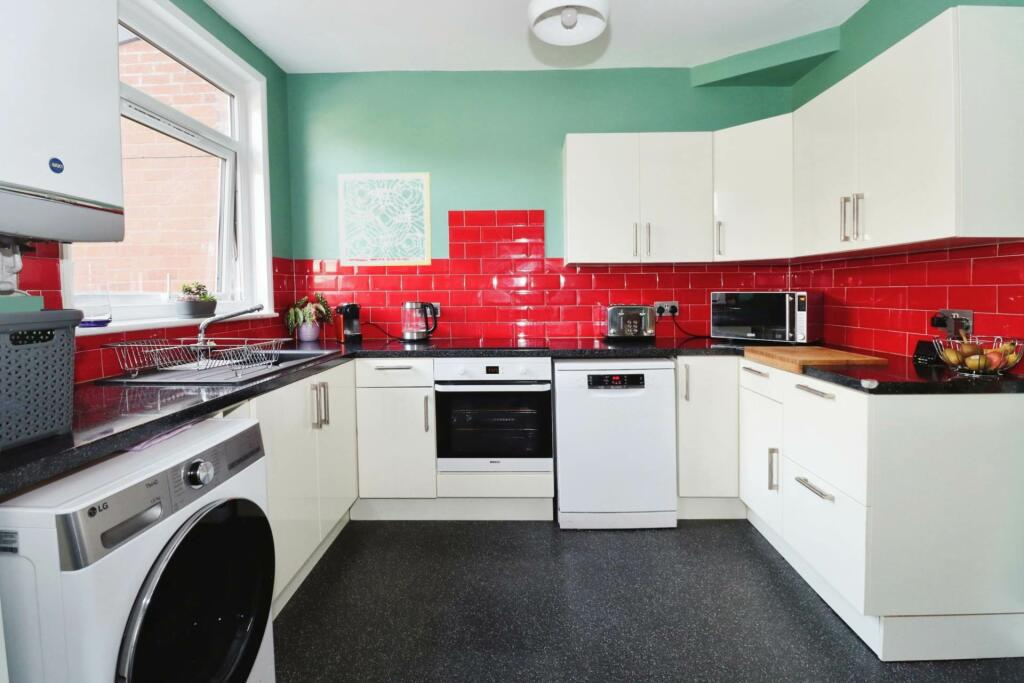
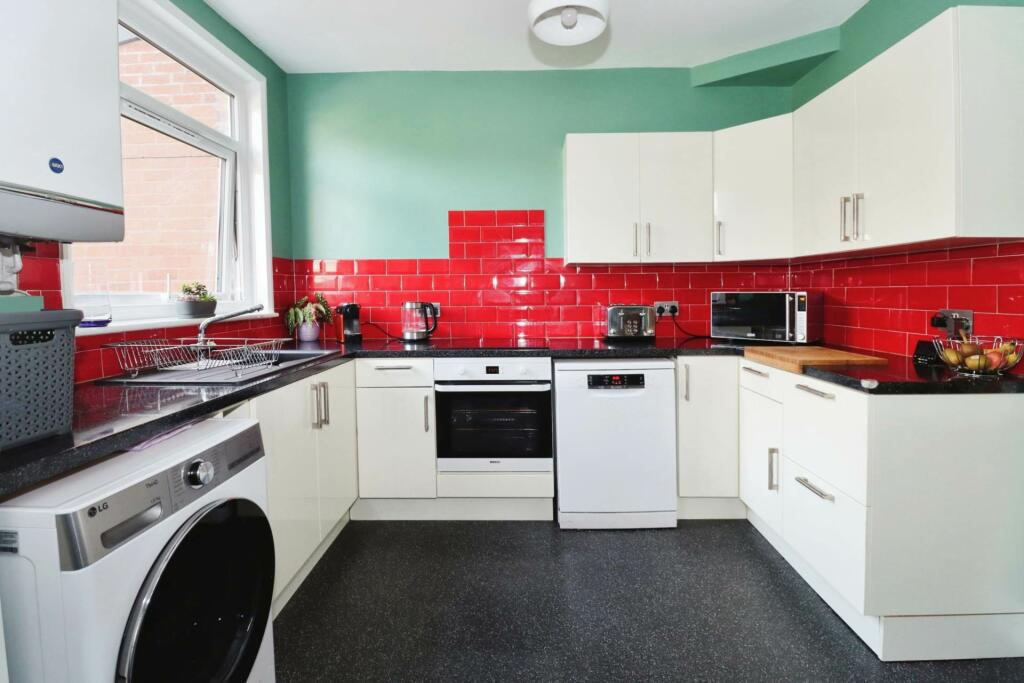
- wall art (381, 221)
